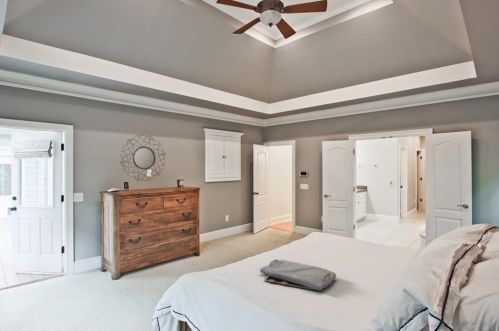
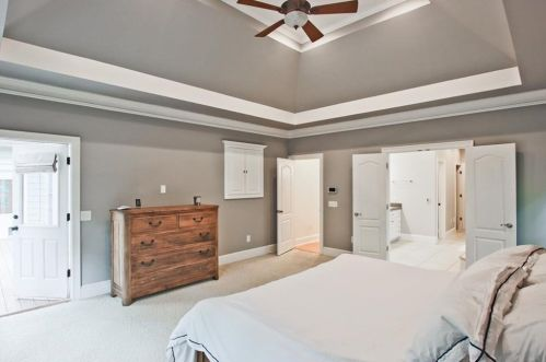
- serving tray (295, 273)
- home mirror (144, 158)
